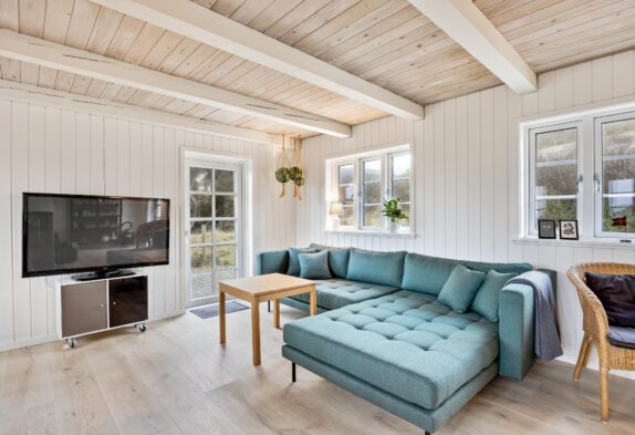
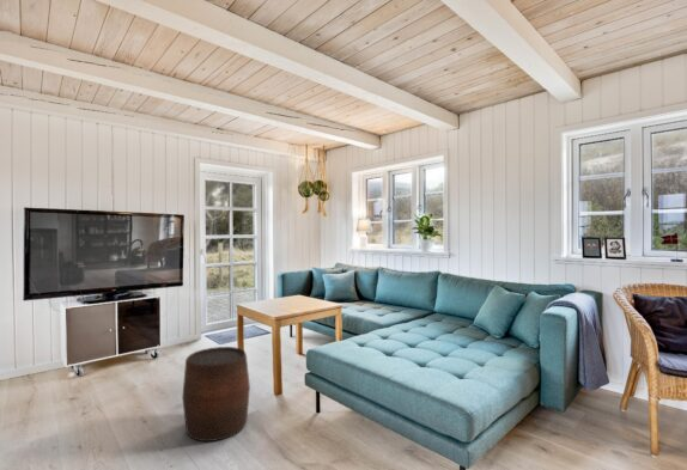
+ stool (217, 390)
